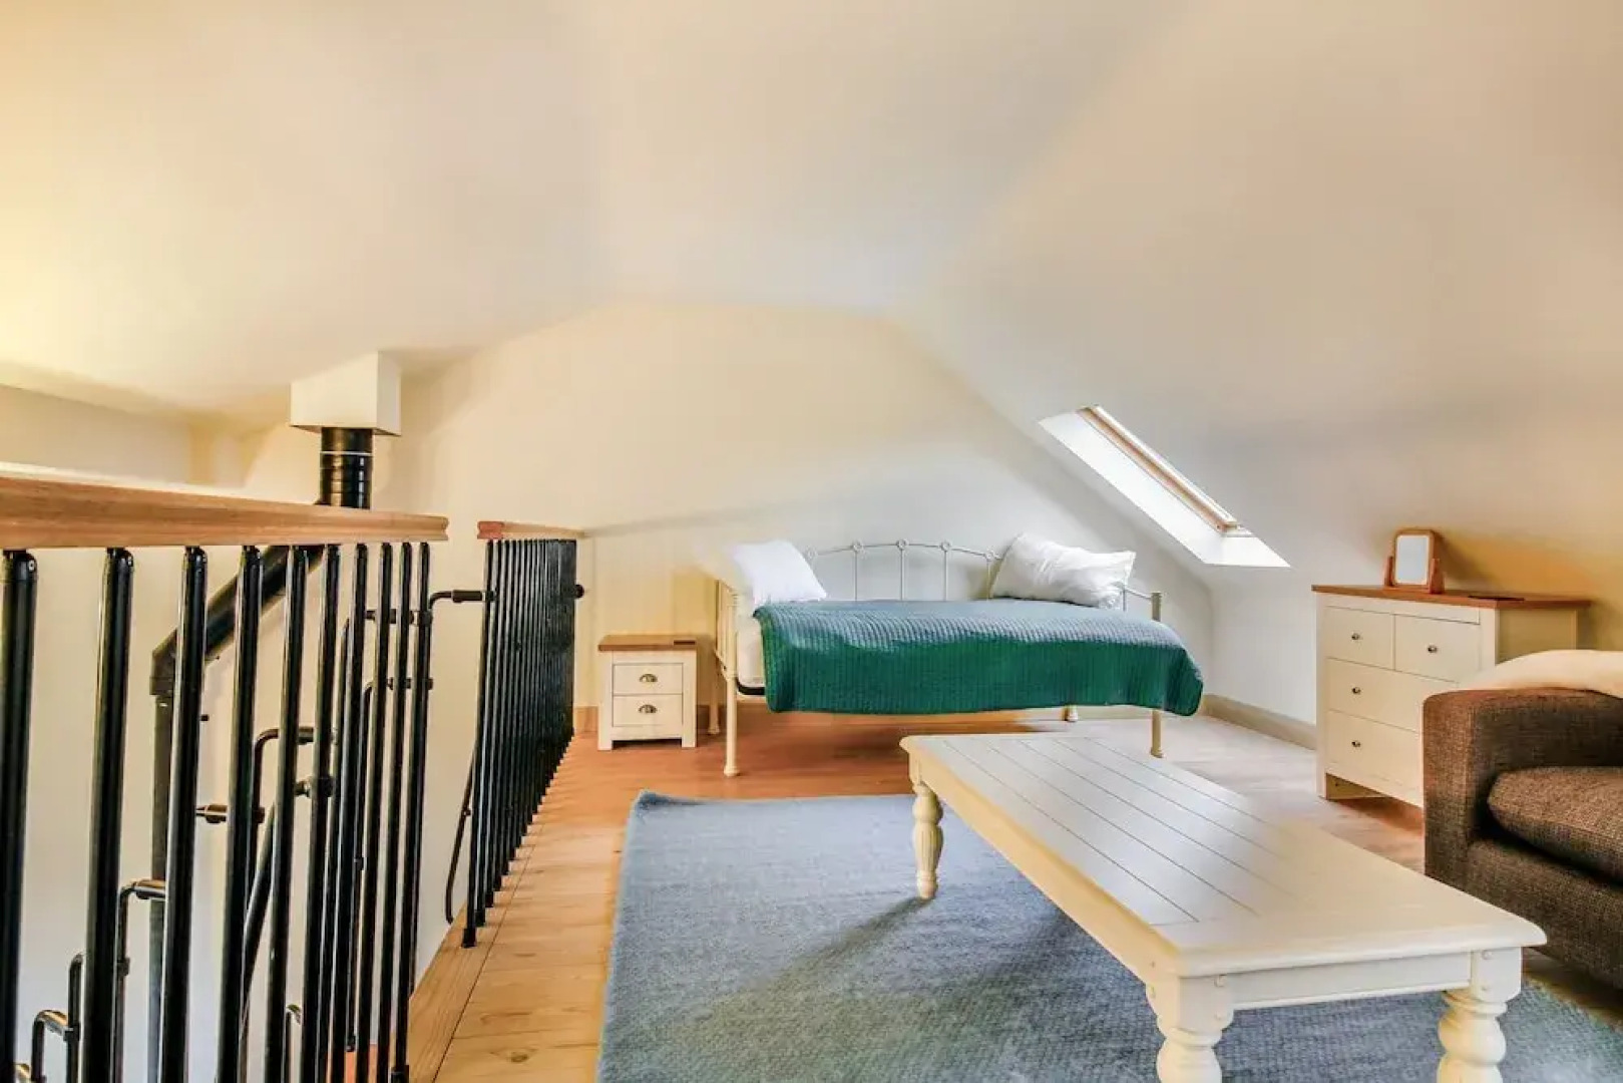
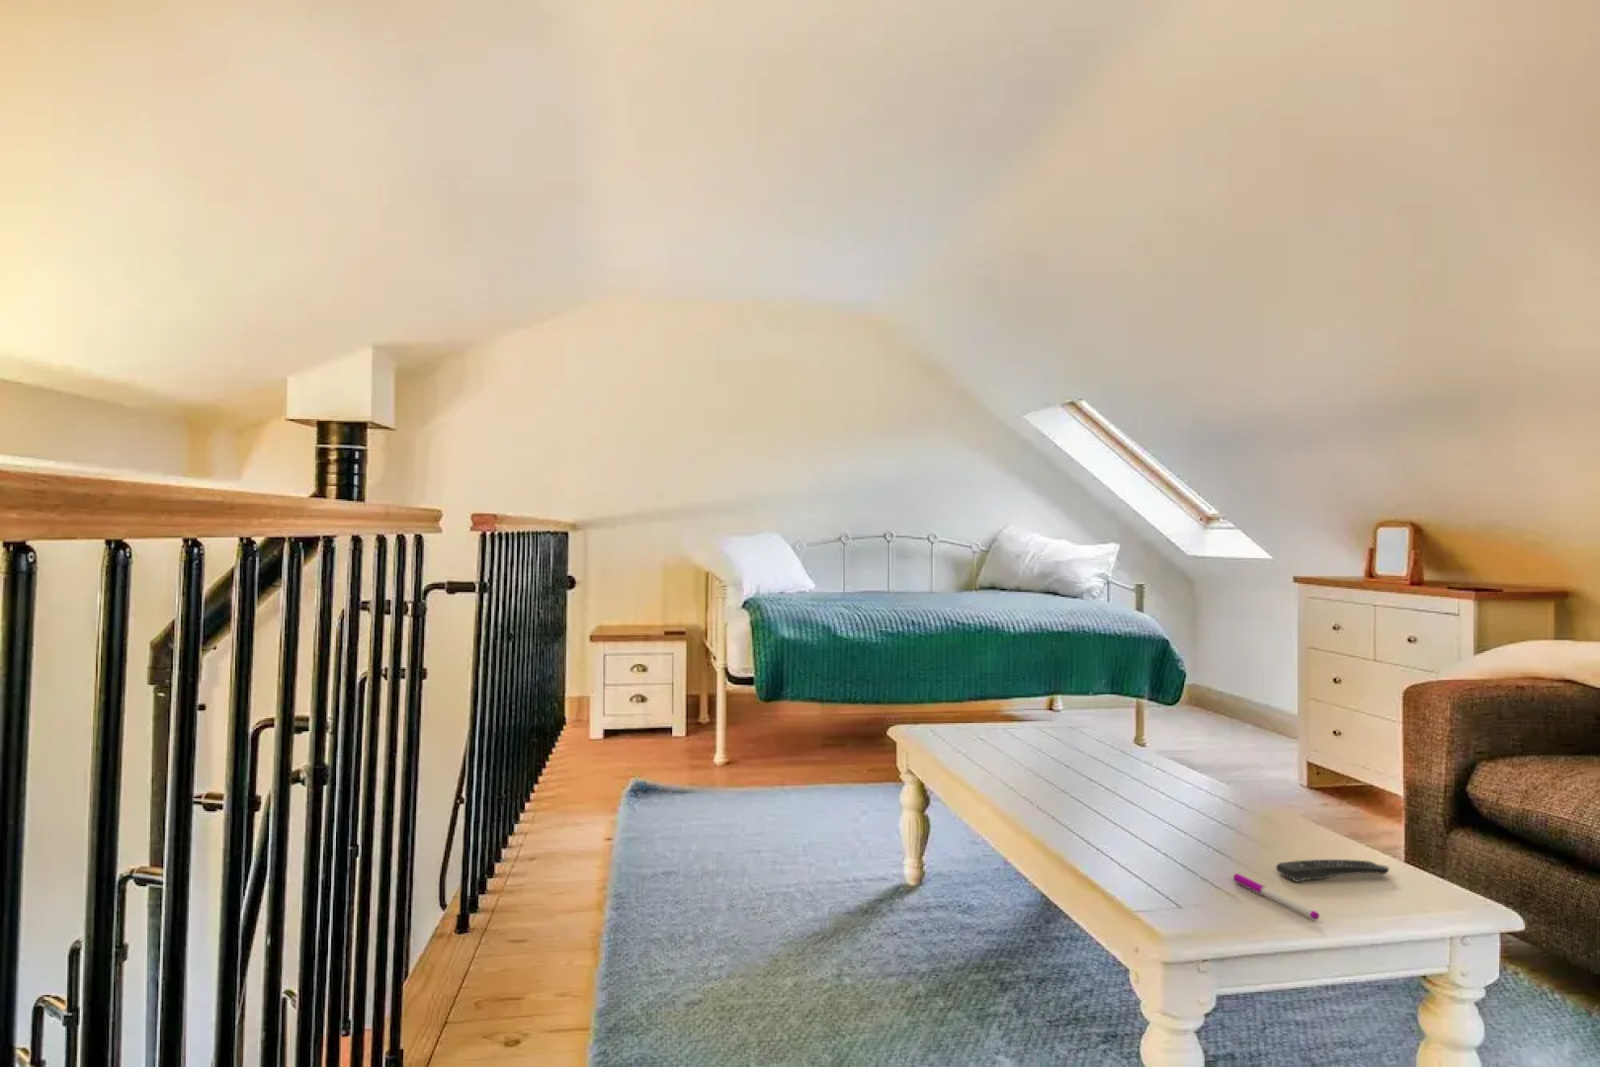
+ pen (1274, 896)
+ remote control (1336, 868)
